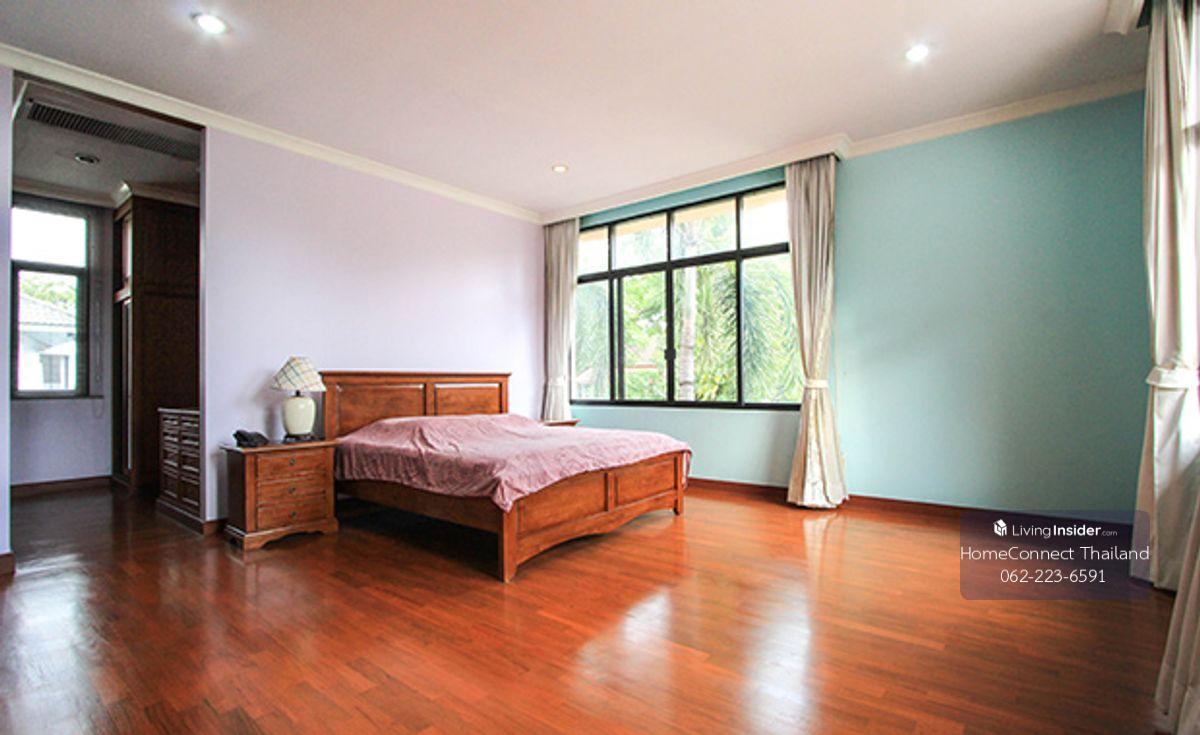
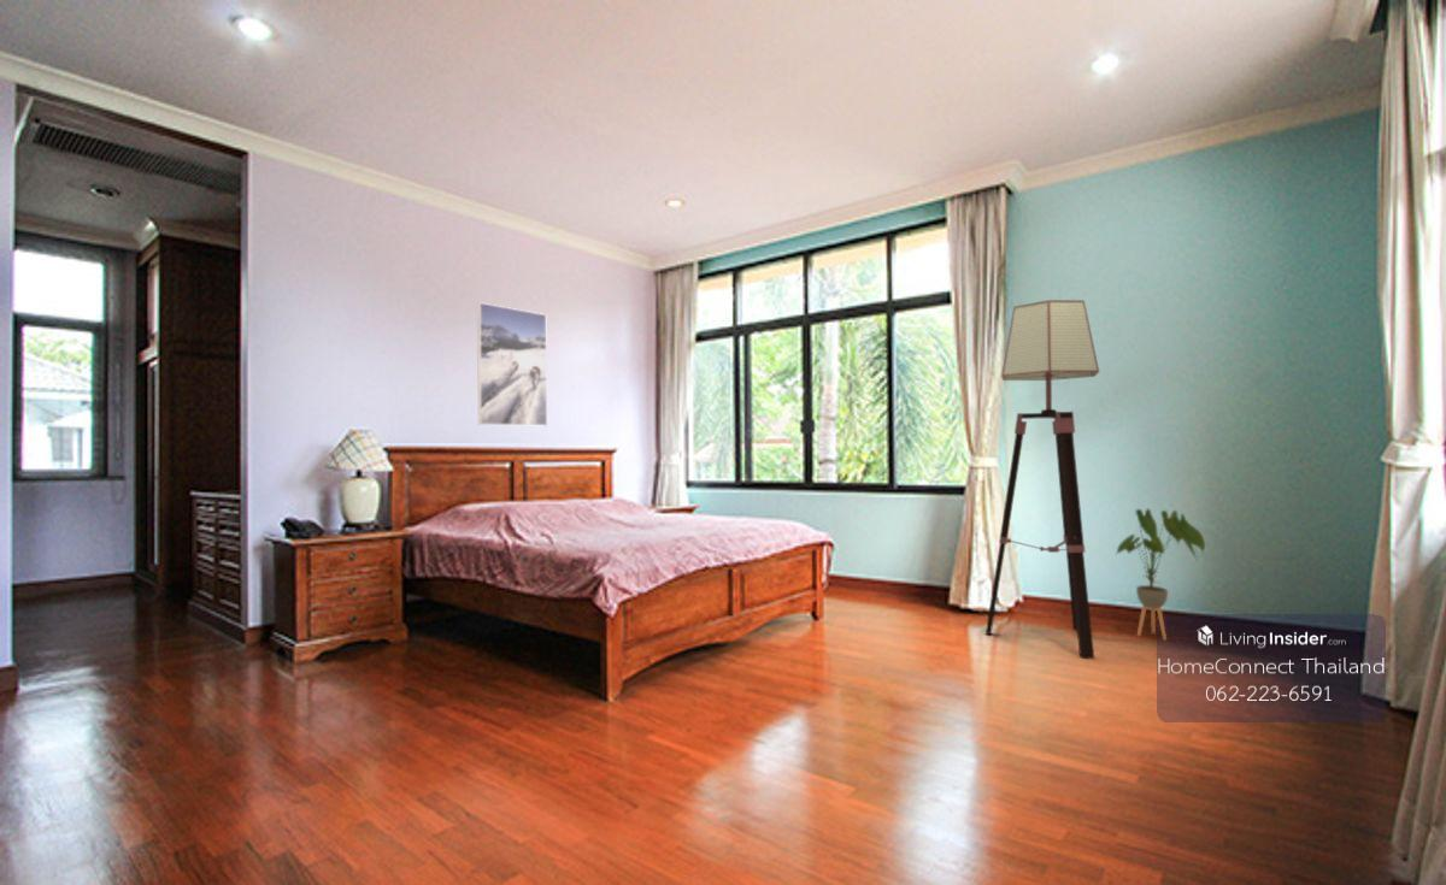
+ floor lamp (1058, 471)
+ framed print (513, 366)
+ house plant (1156, 572)
